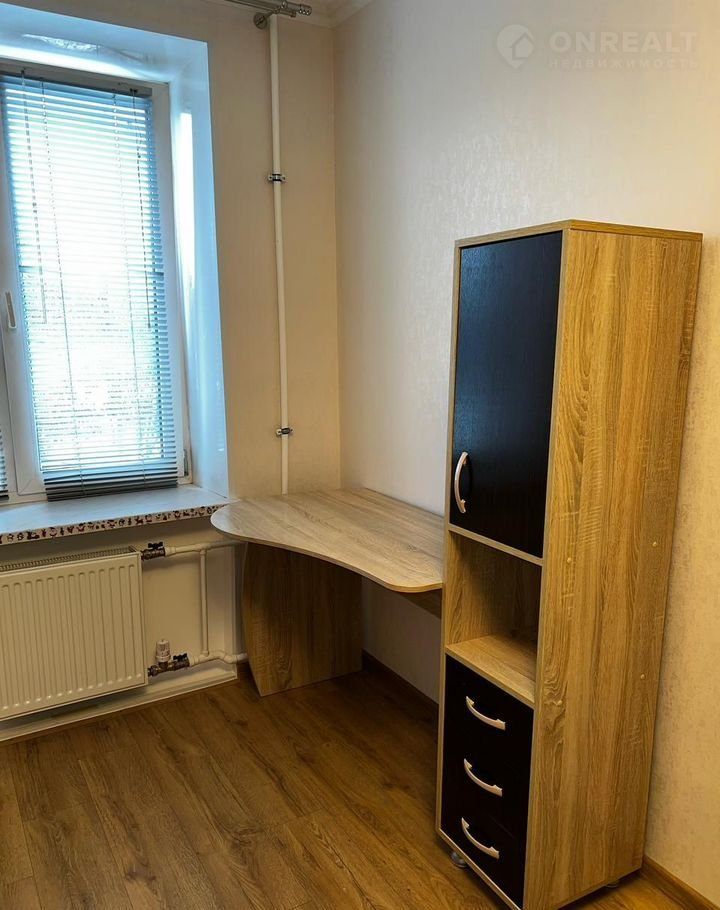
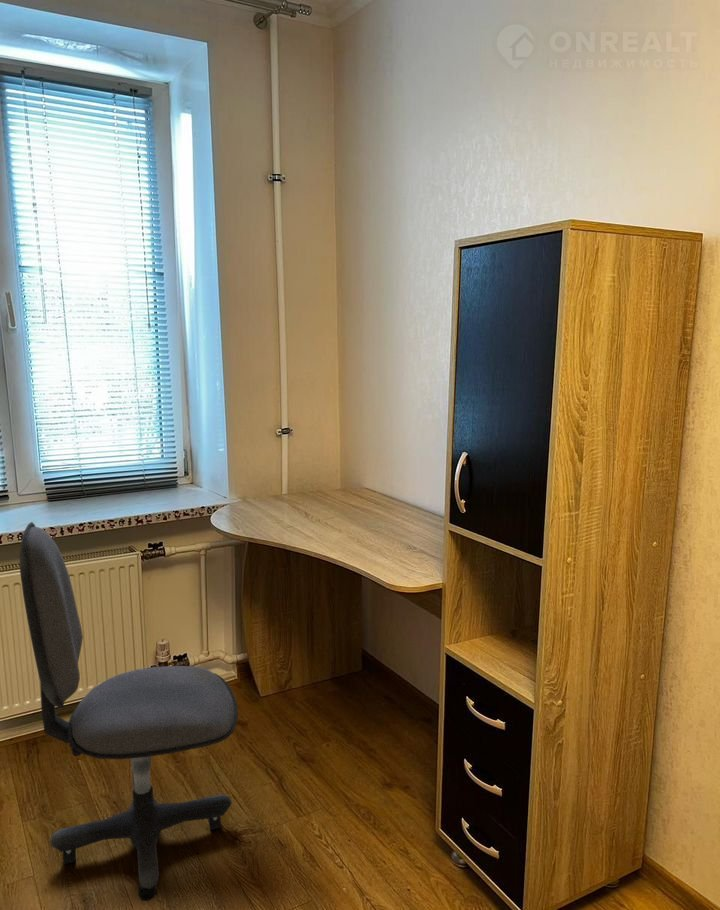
+ office chair (139, 688)
